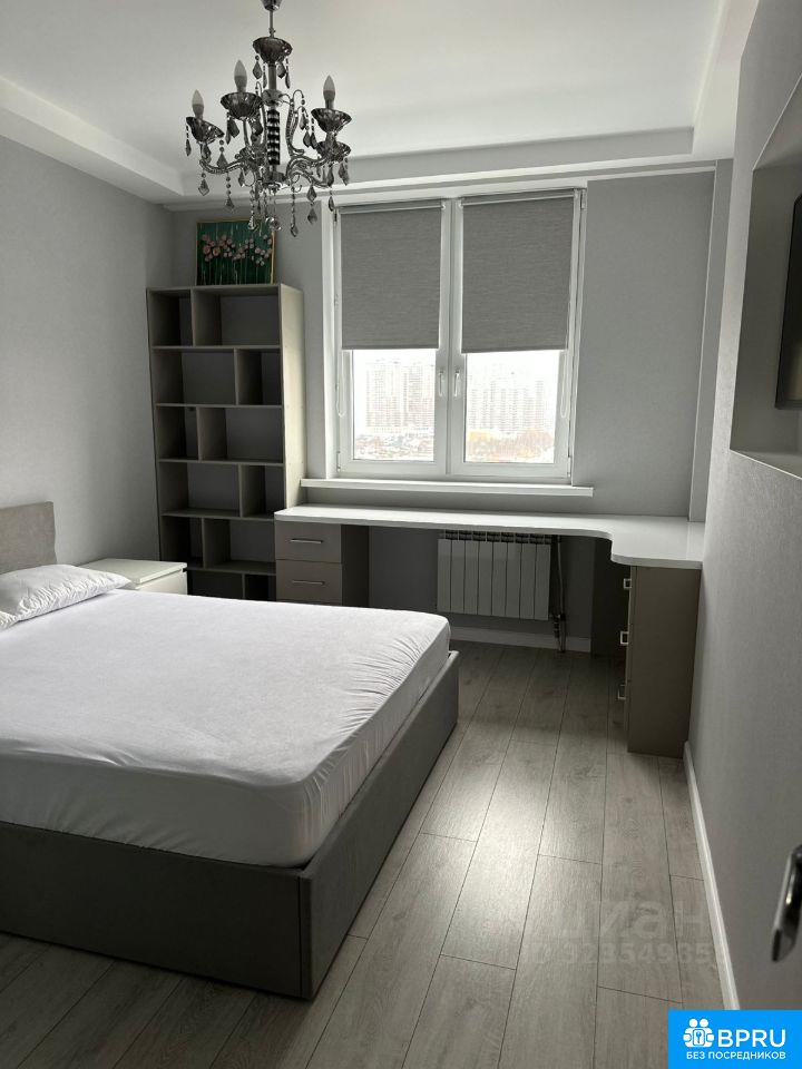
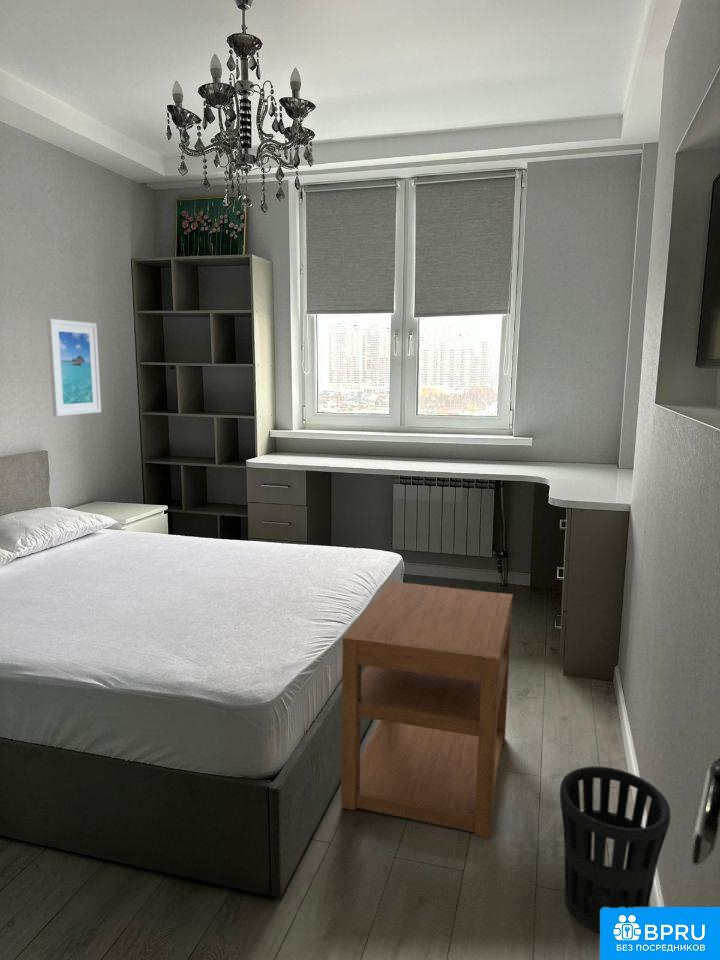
+ nightstand (432, 693)
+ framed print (75, 368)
+ wastebasket (605, 850)
